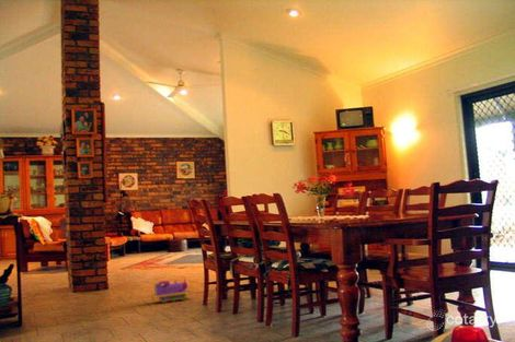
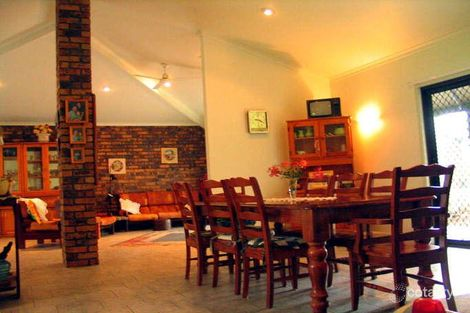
- toy train (172, 290)
